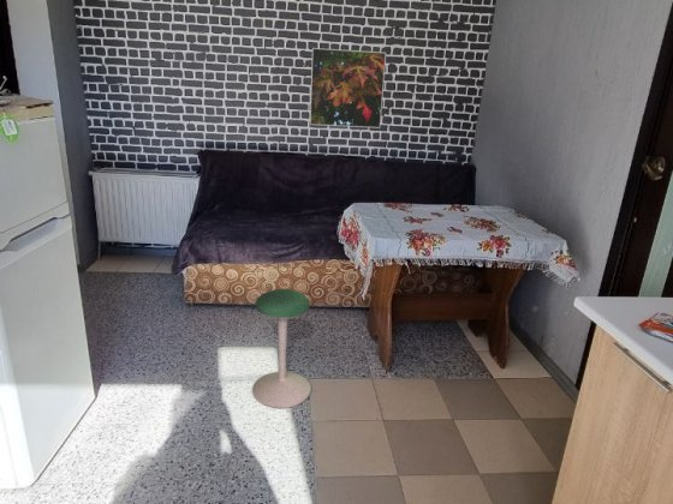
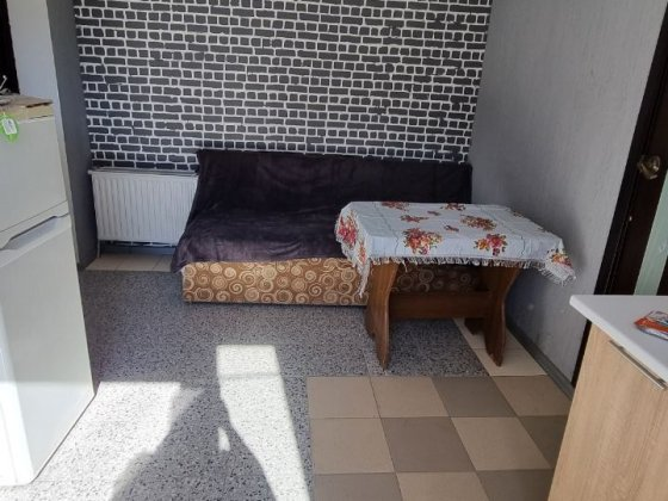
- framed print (346, 89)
- stool (282, 343)
